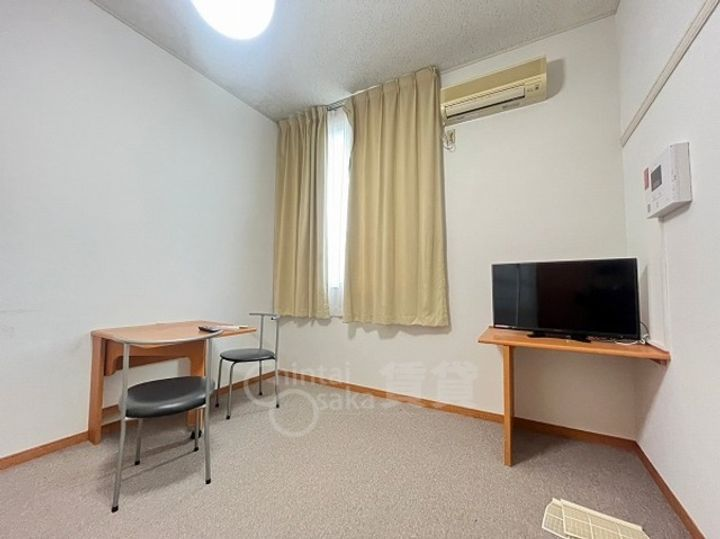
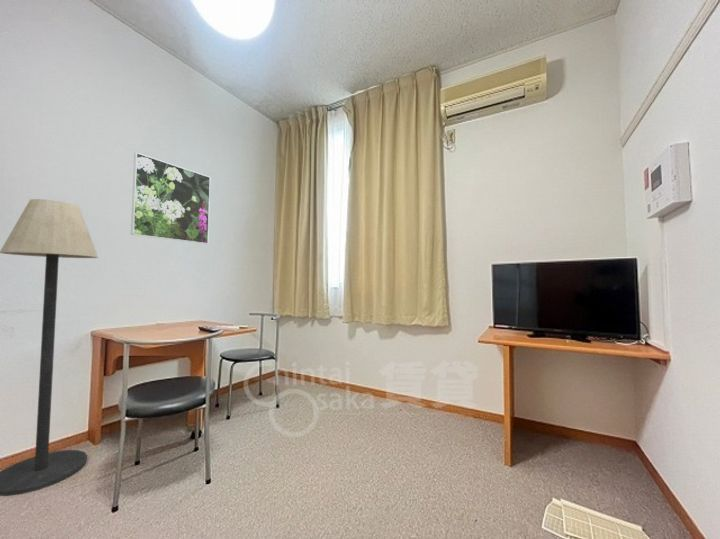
+ floor lamp (48, 335)
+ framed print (174, 202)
